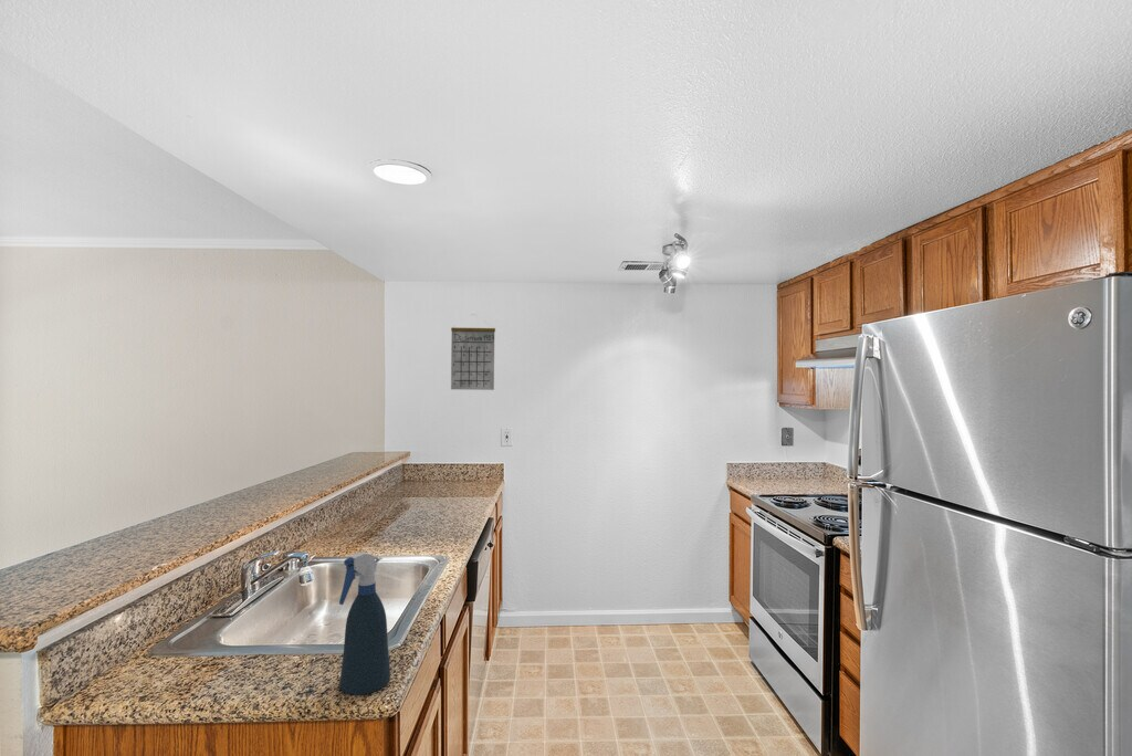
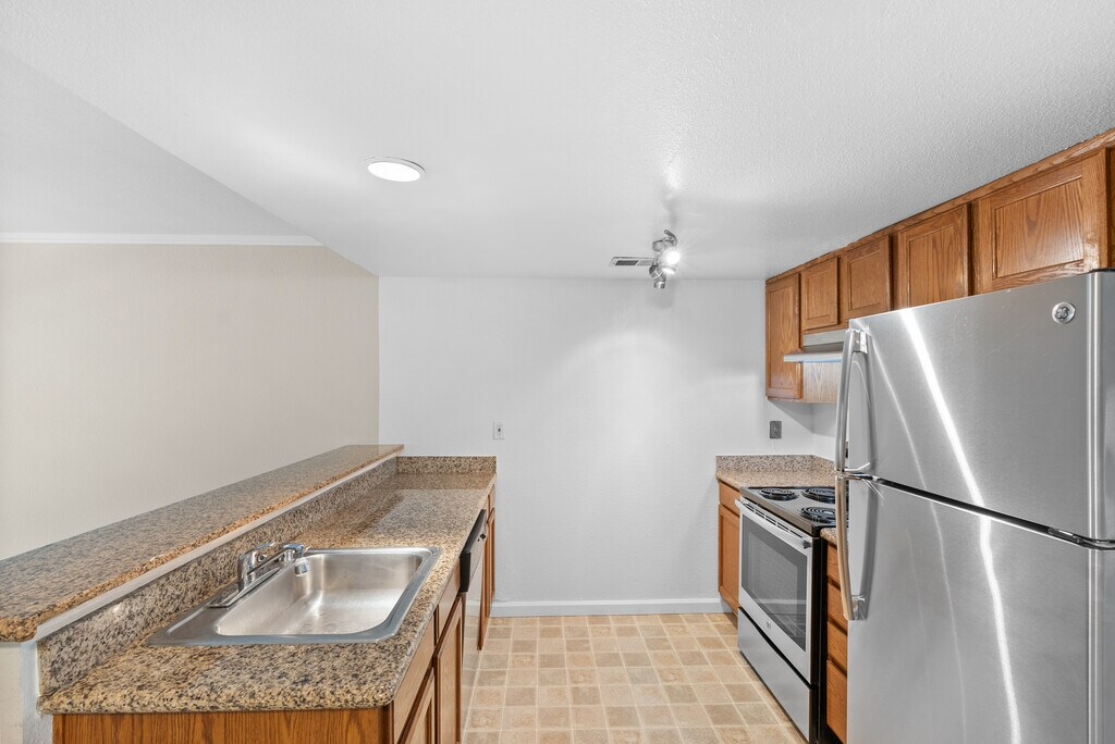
- calendar (472, 351)
- spray bottle (366, 616)
